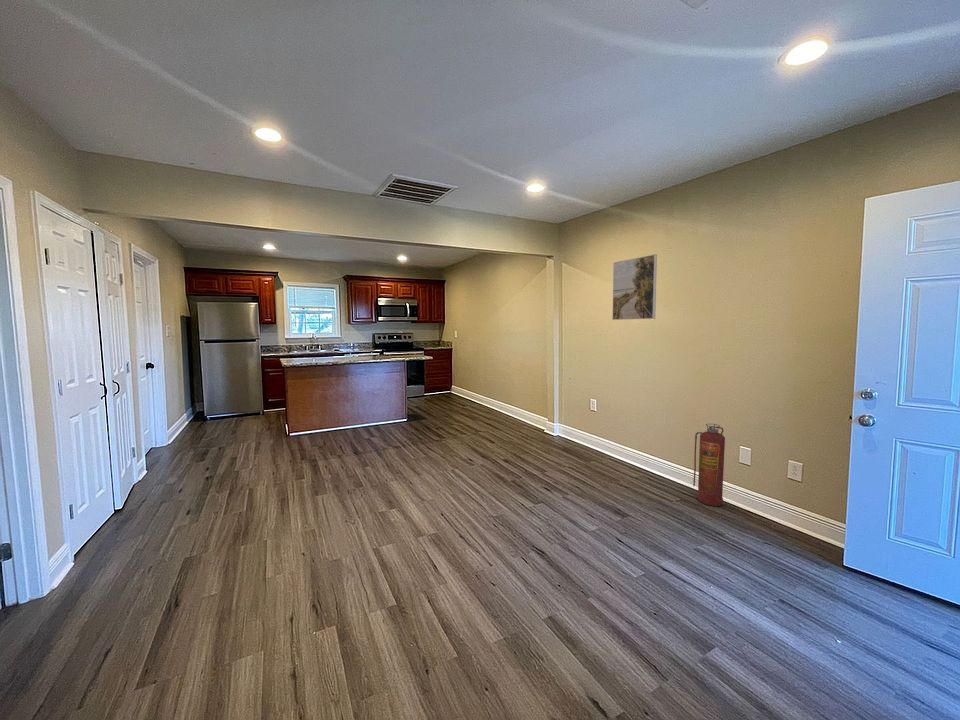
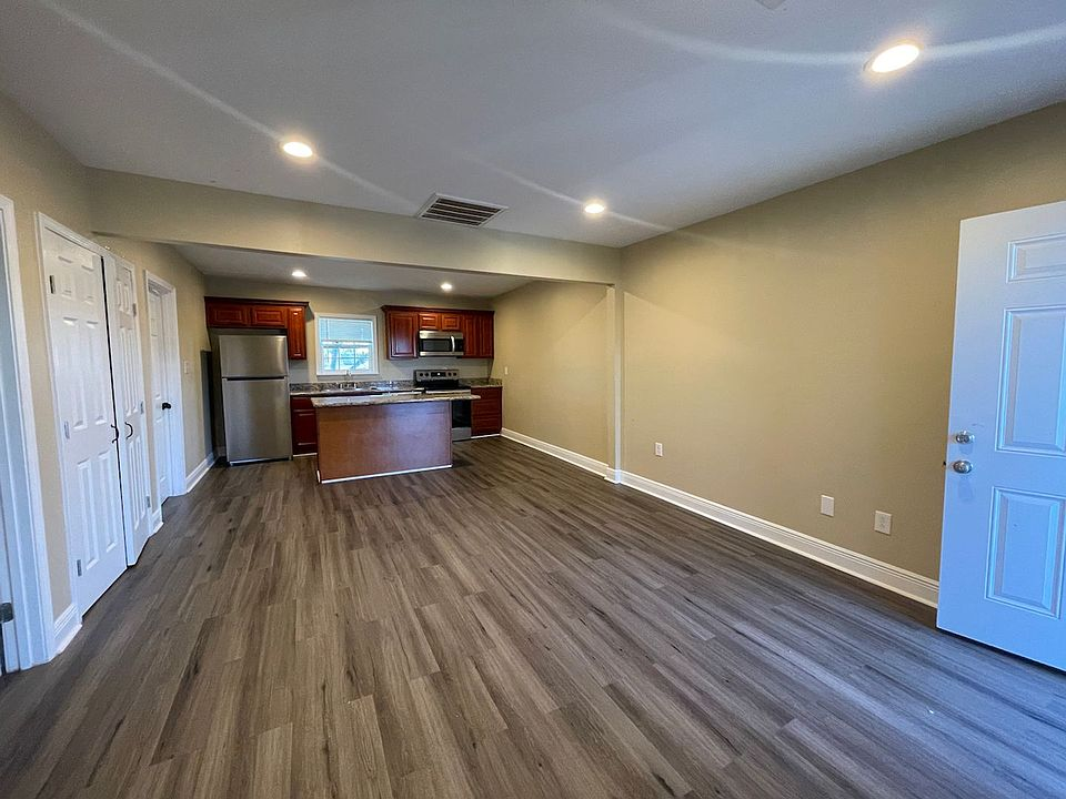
- fire extinguisher (710, 462)
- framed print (633, 289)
